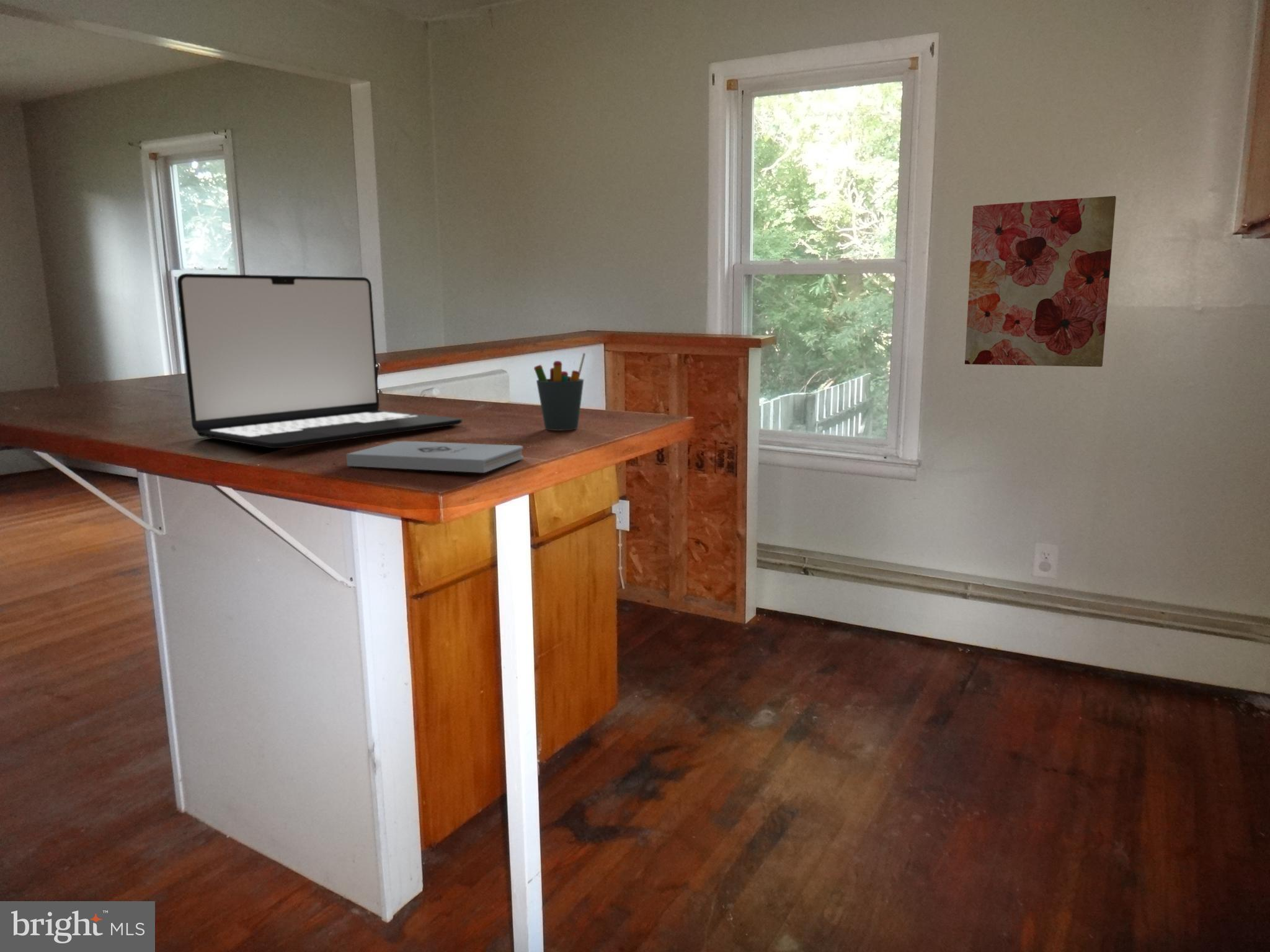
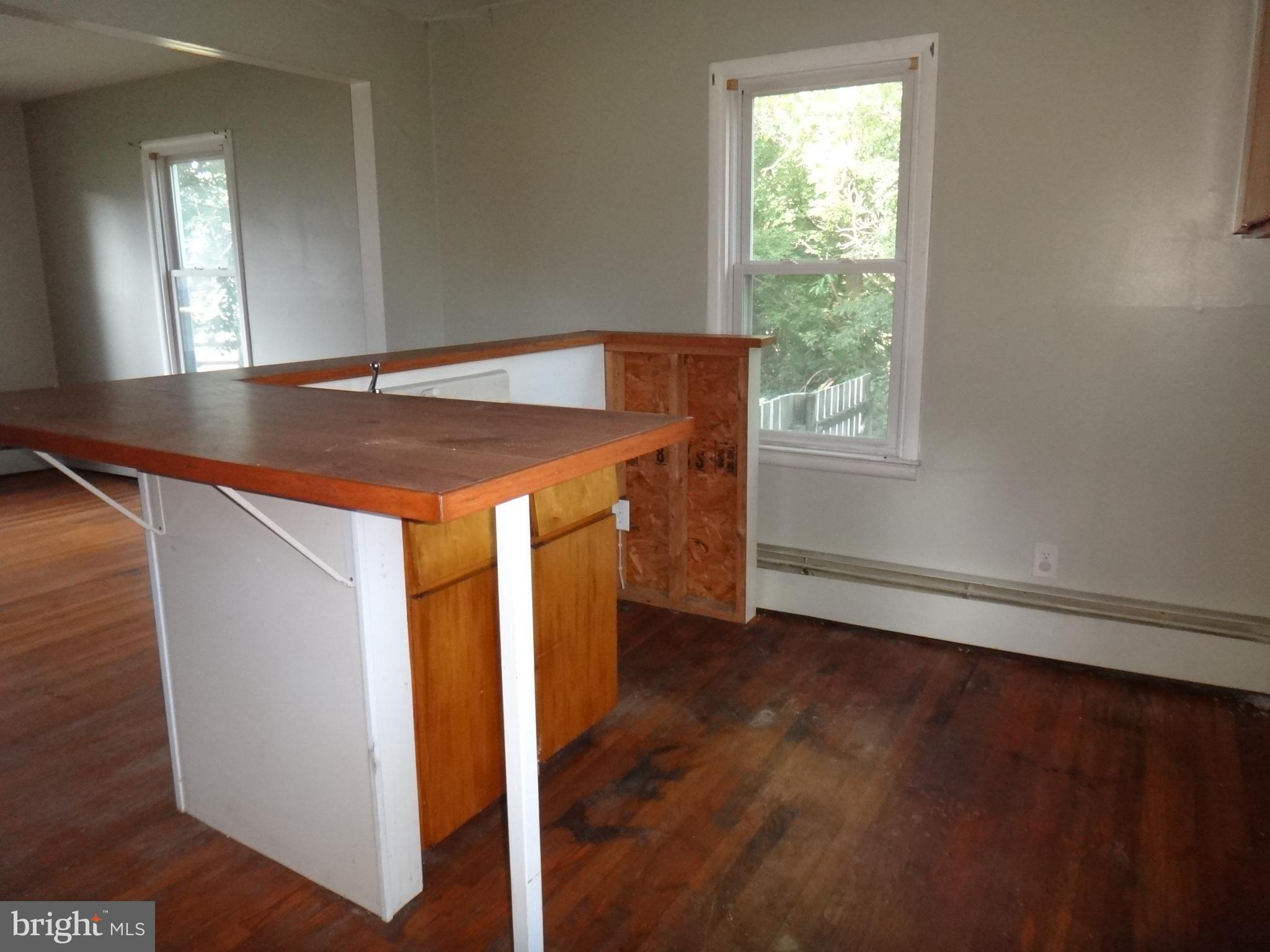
- laptop (328, 353)
- wall art (1036, 284)
- notepad (438, 456)
- pen holder (560, 391)
